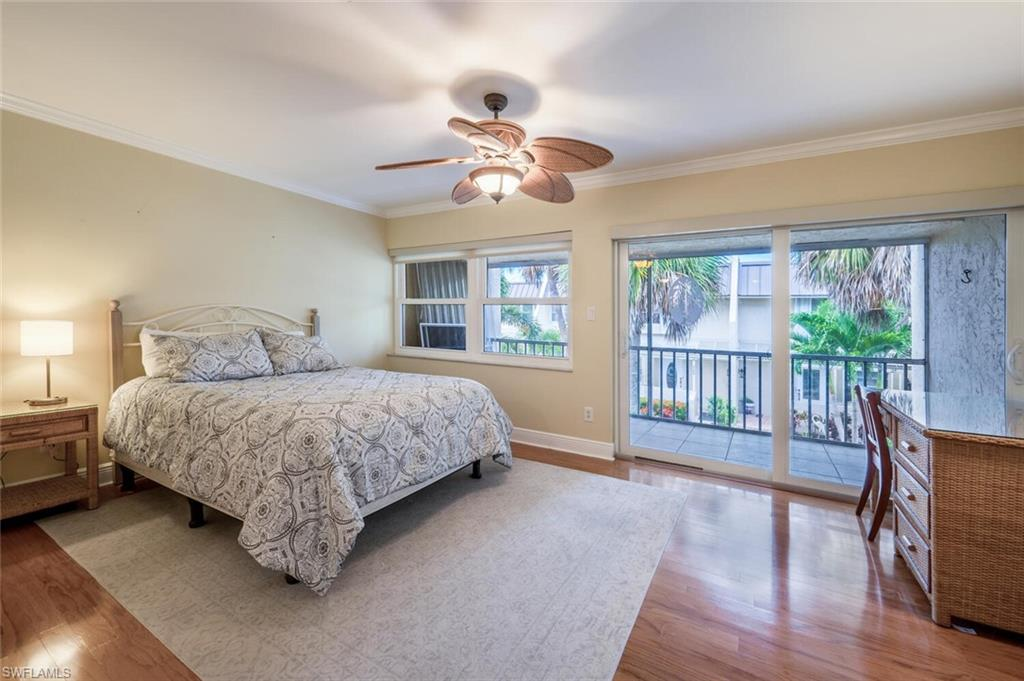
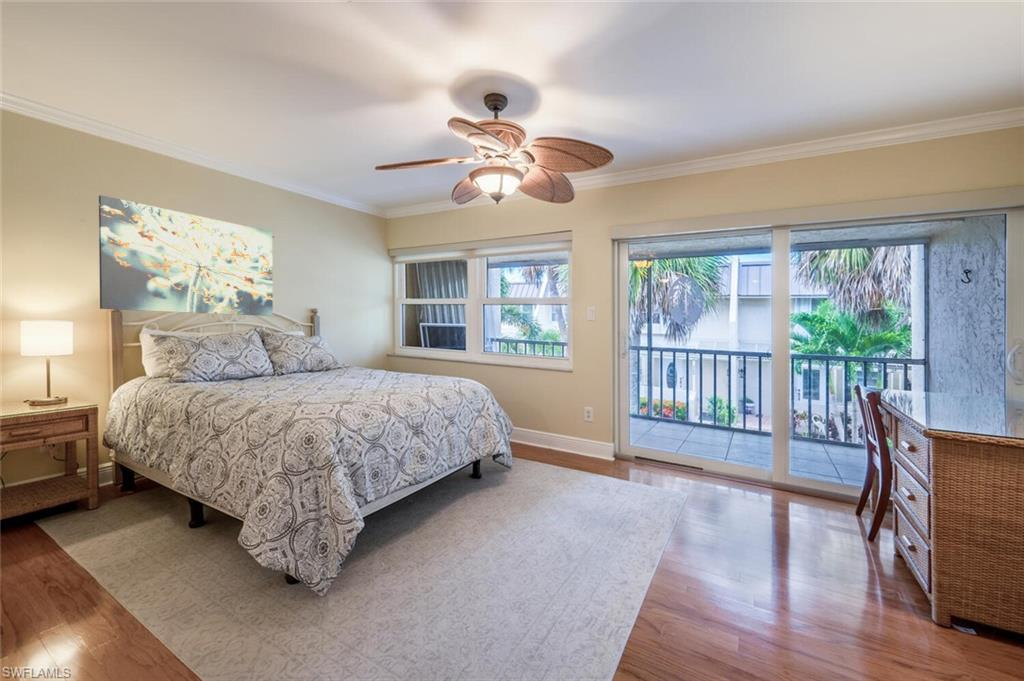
+ wall art (198, 264)
